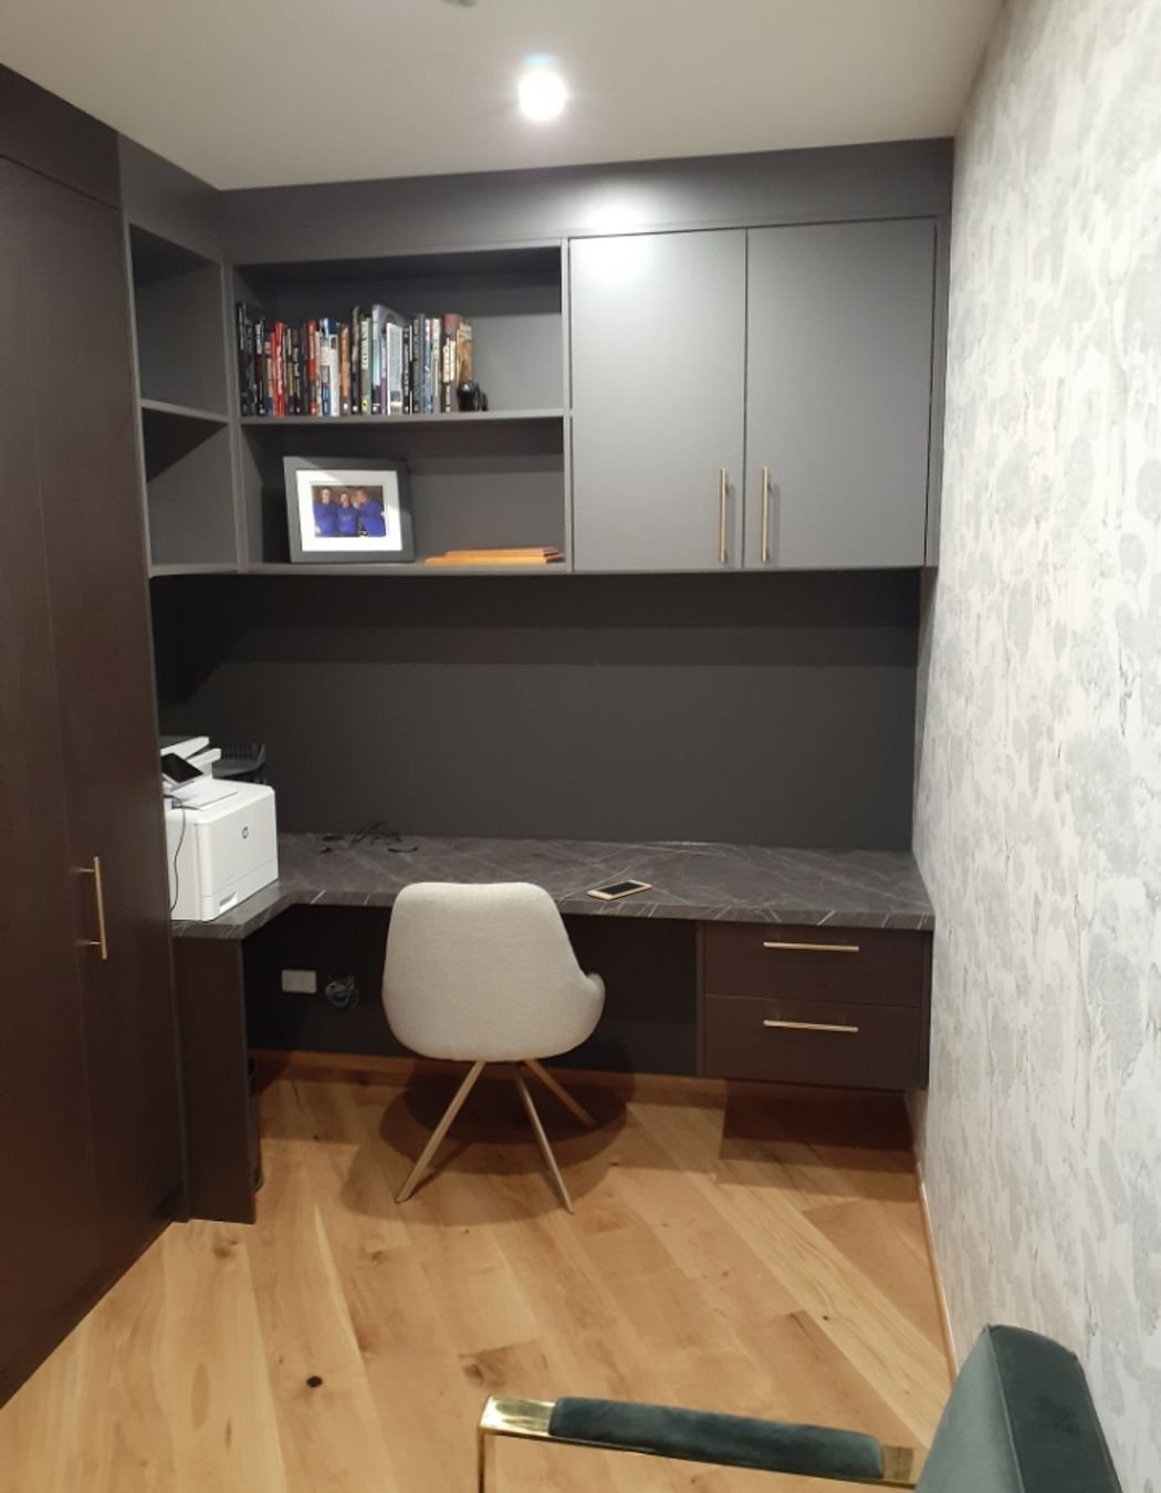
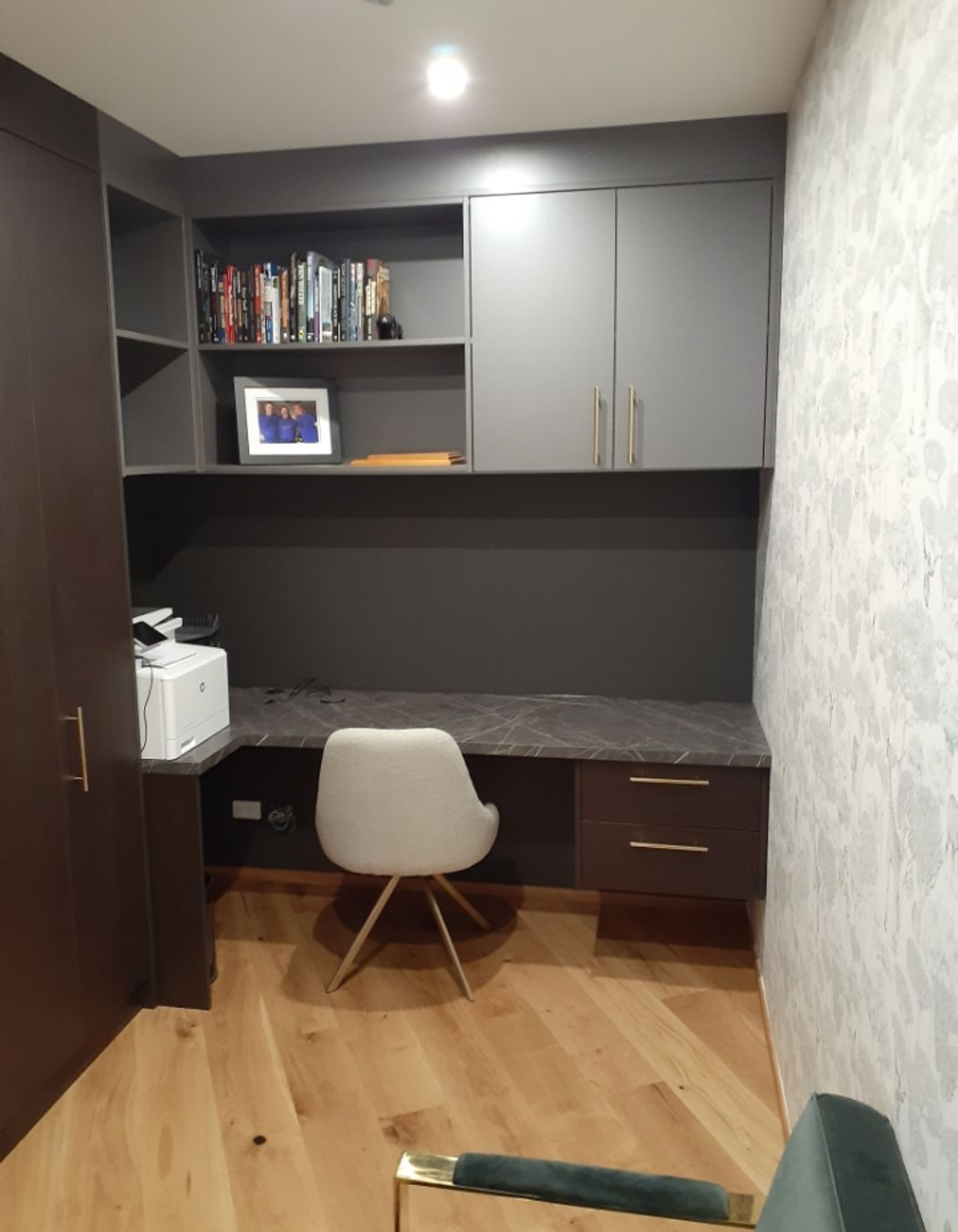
- cell phone (619, 889)
